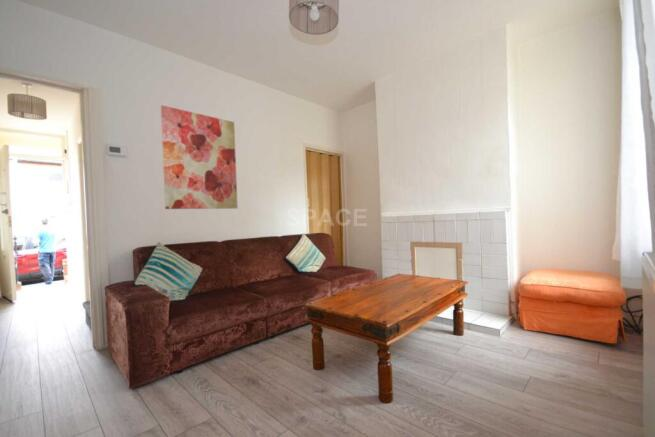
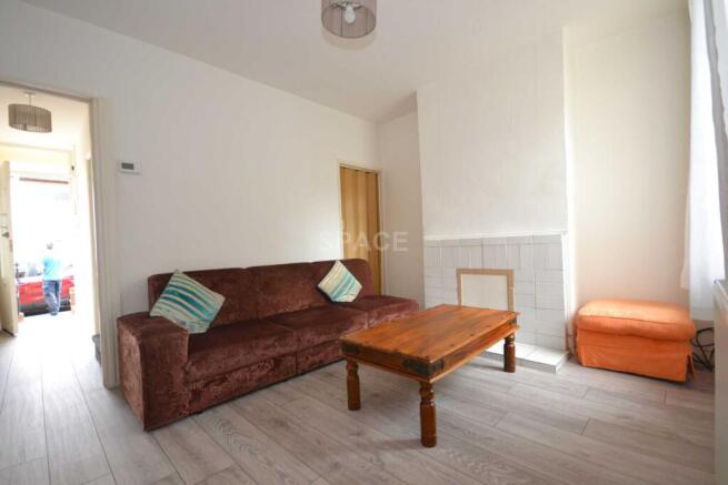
- wall art (202, 161)
